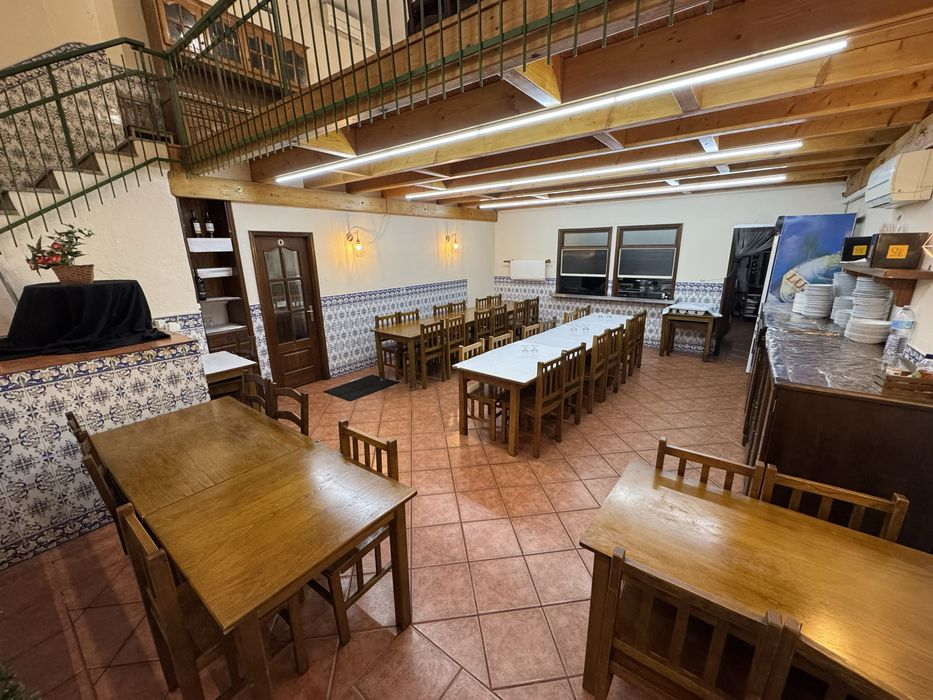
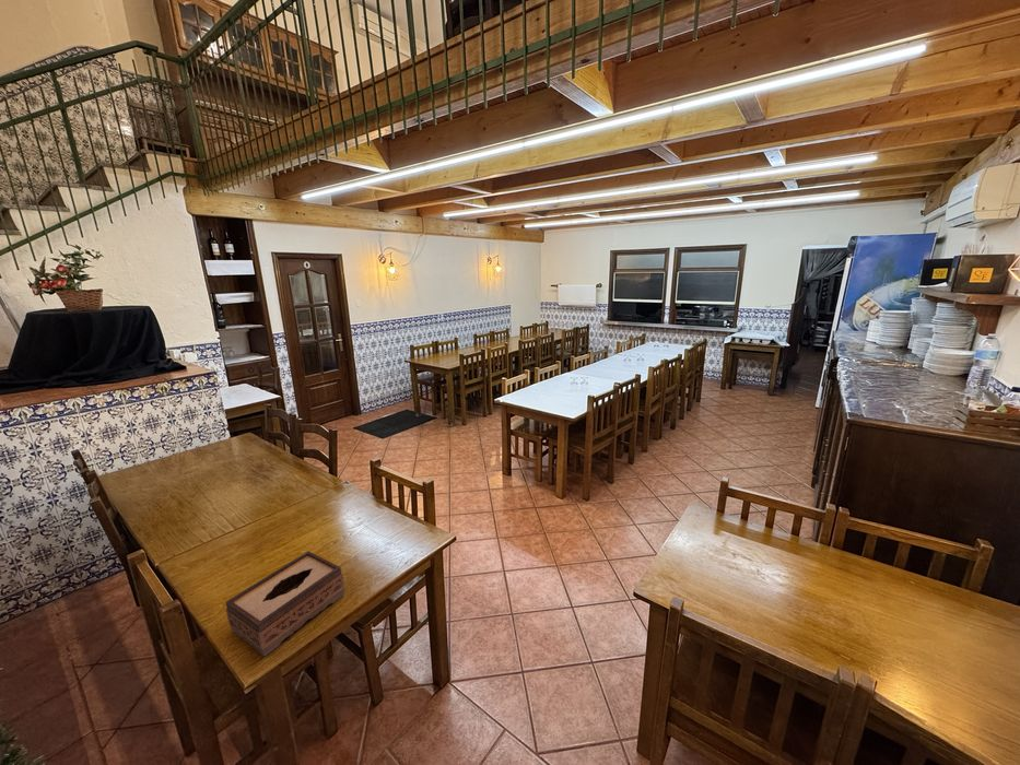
+ tissue box (289, 598)
